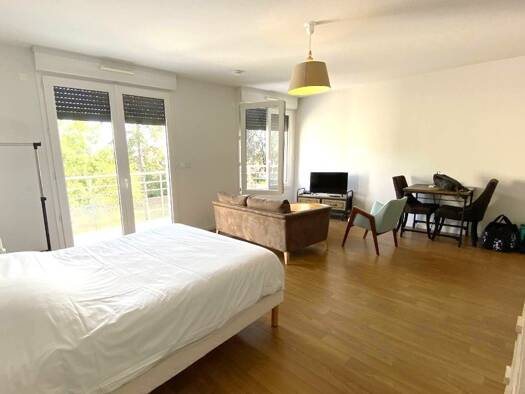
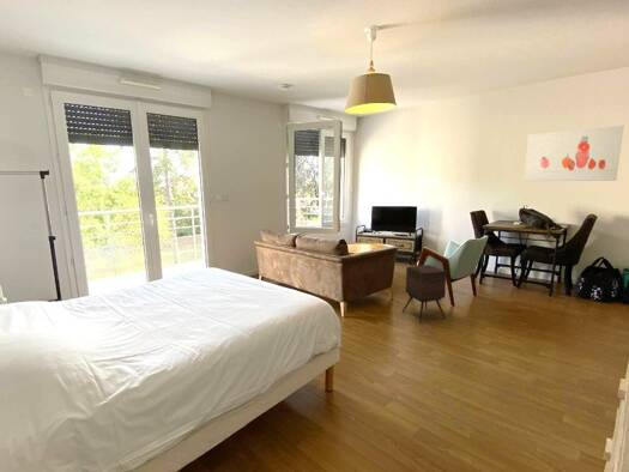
+ wall art (569, 156)
+ side table (424, 292)
